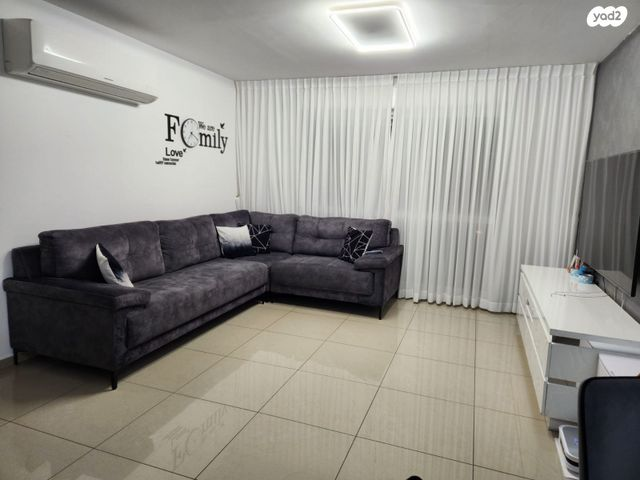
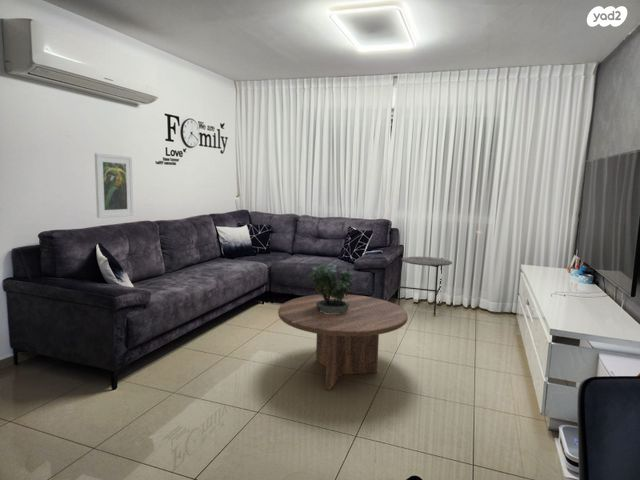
+ side table (424, 289)
+ coffee table (341, 341)
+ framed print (115, 186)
+ potted plant (330, 284)
